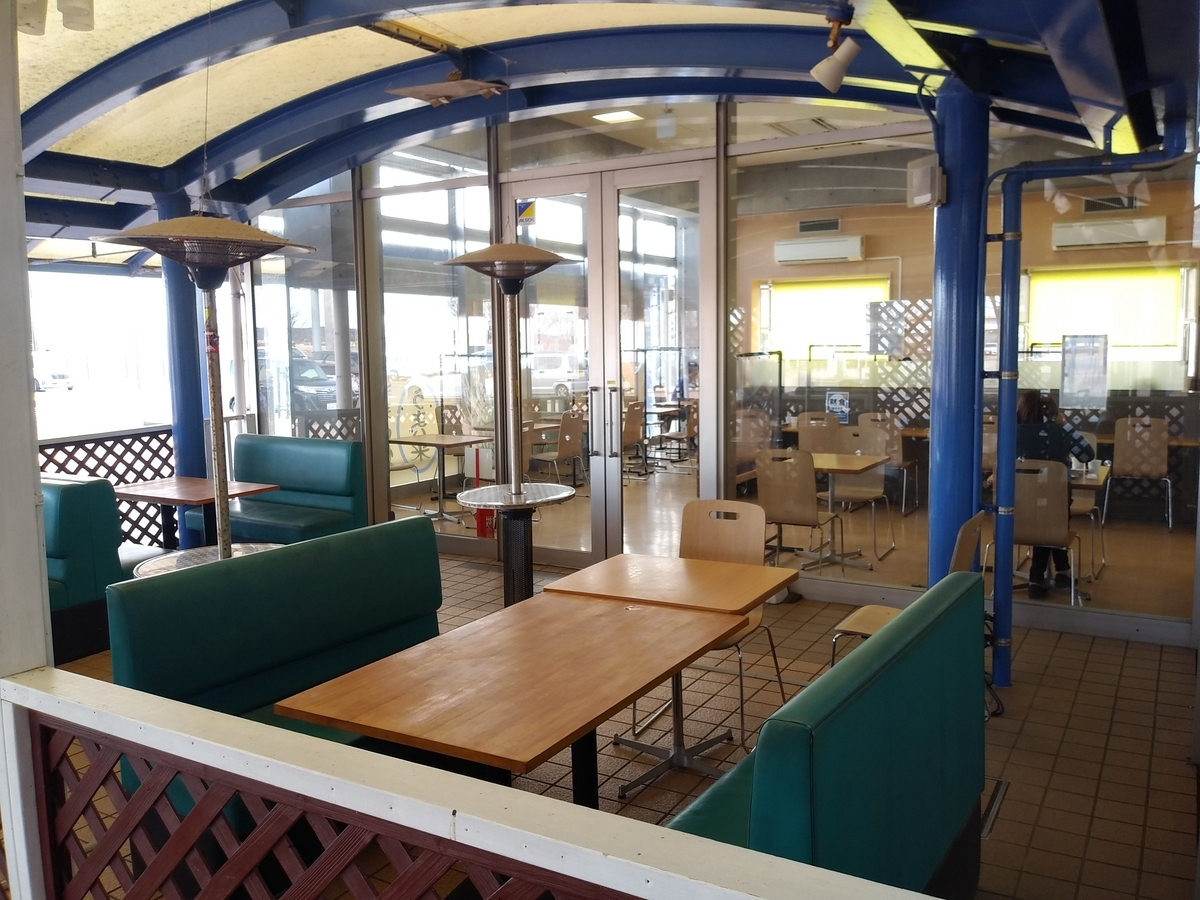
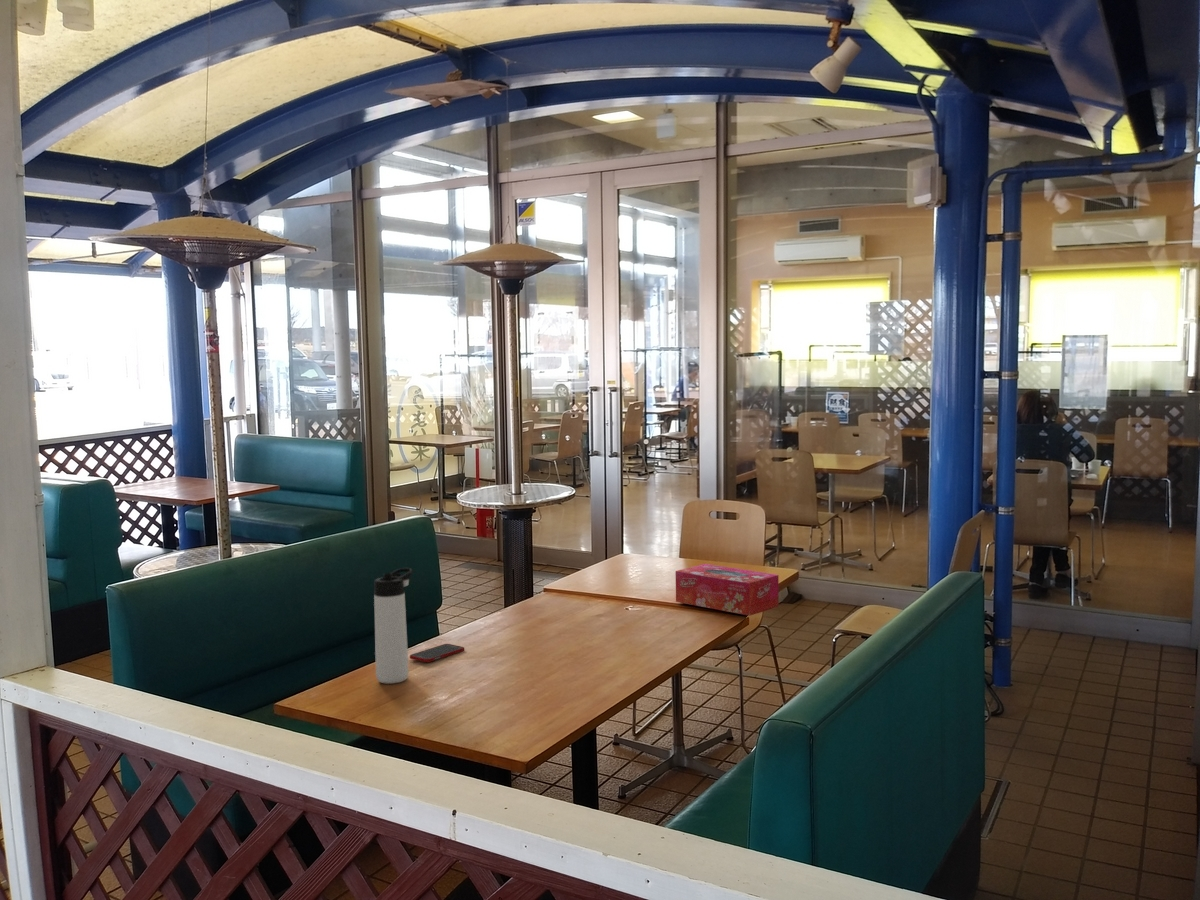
+ cell phone (437, 652)
+ thermos bottle (395, 624)
+ tissue box (726, 588)
